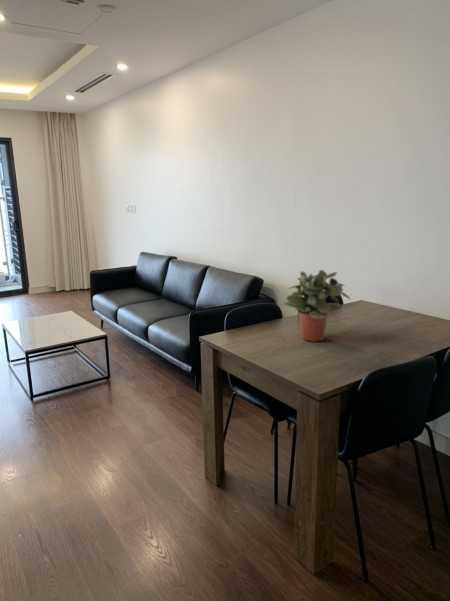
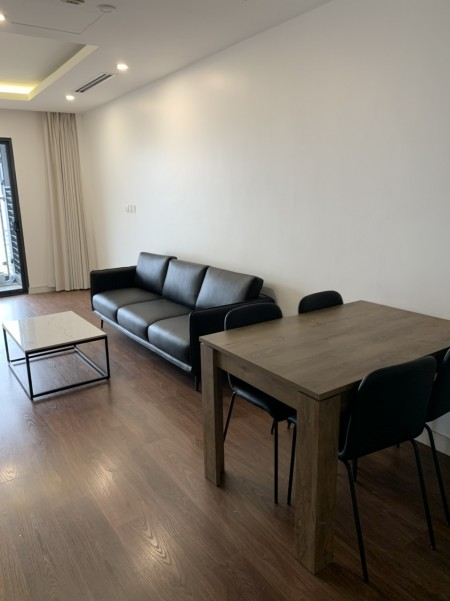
- potted plant (314, 304)
